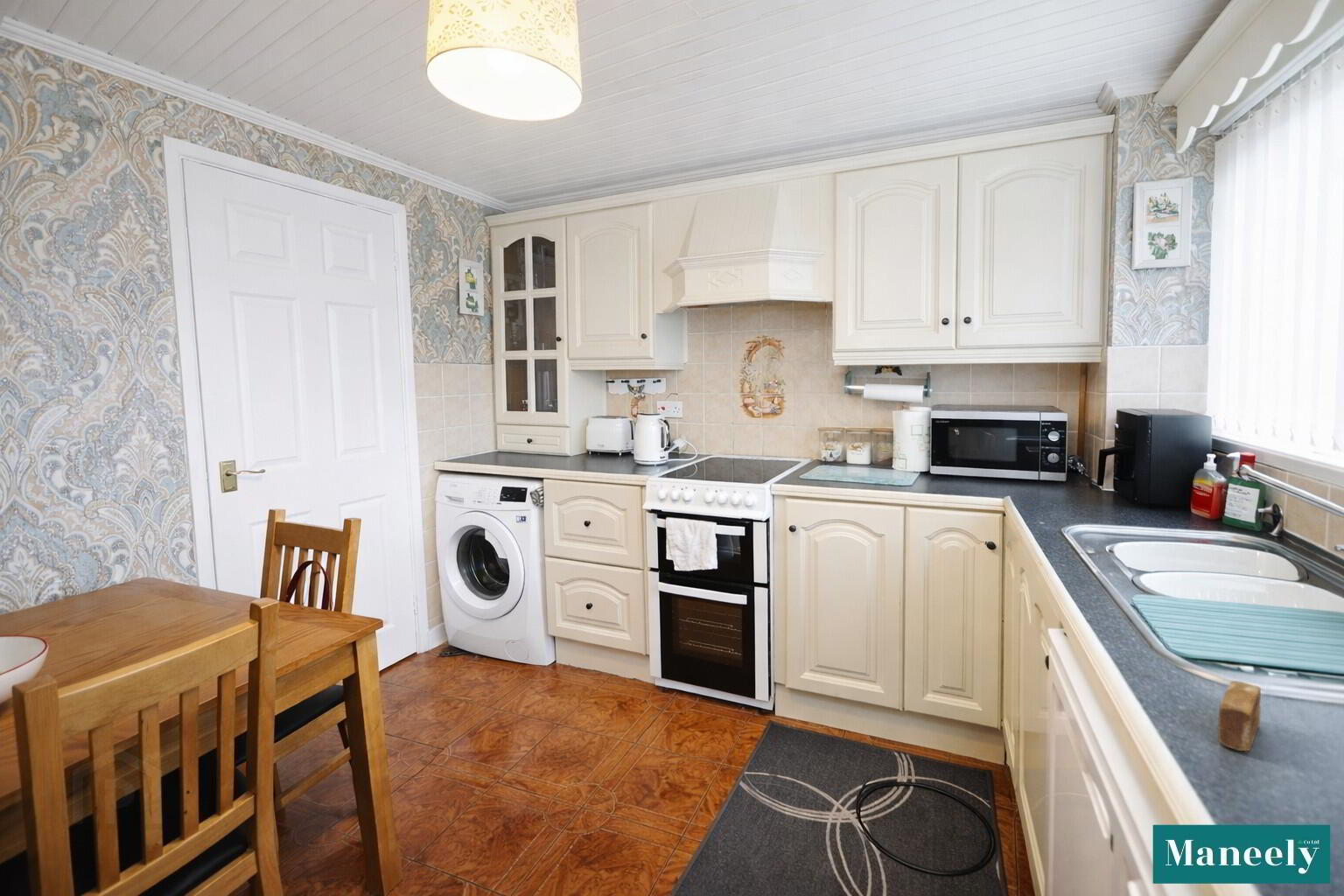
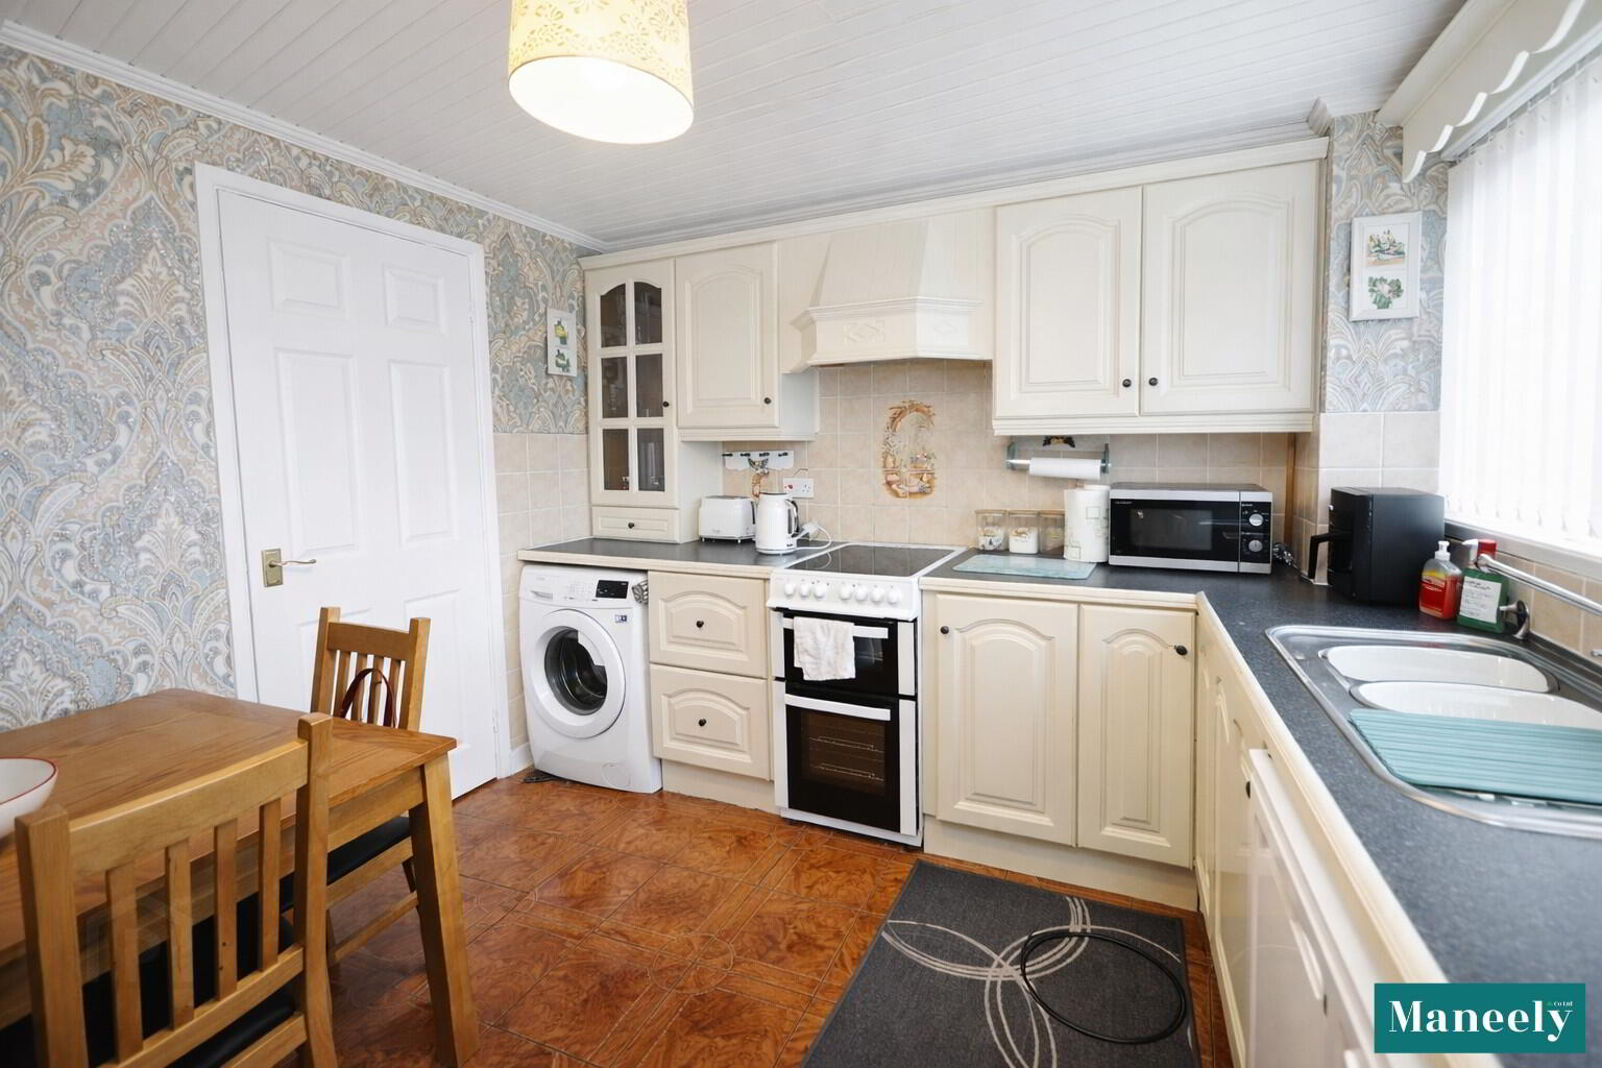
- soap bar (1240, 714)
